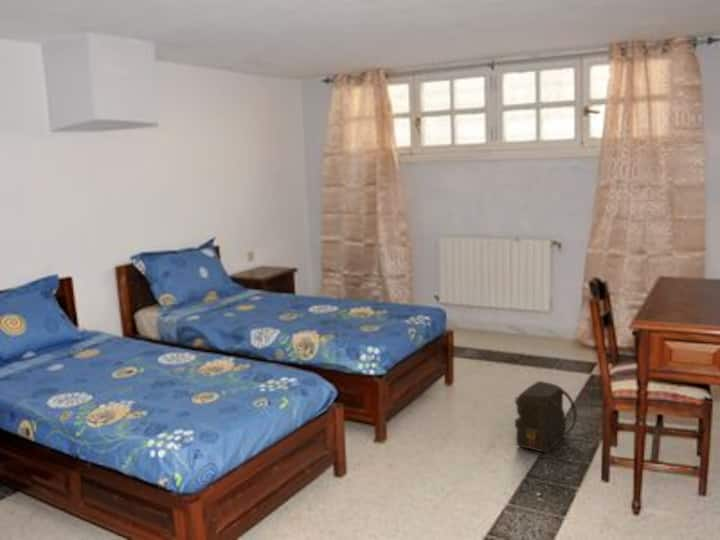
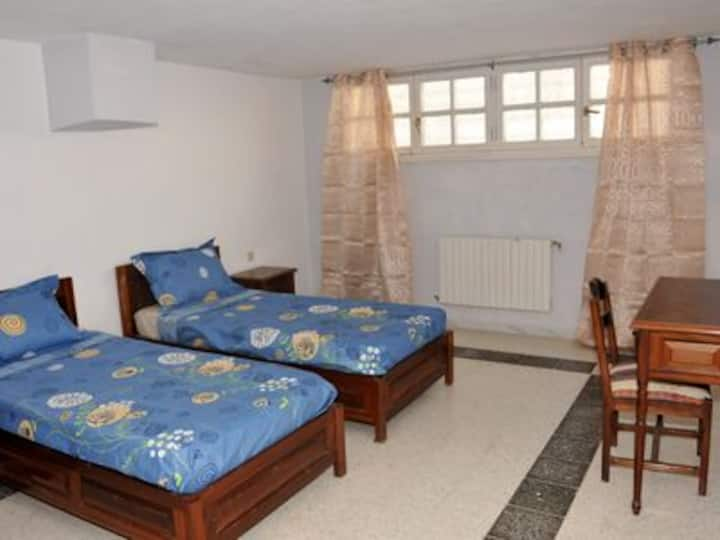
- backpack (545, 416)
